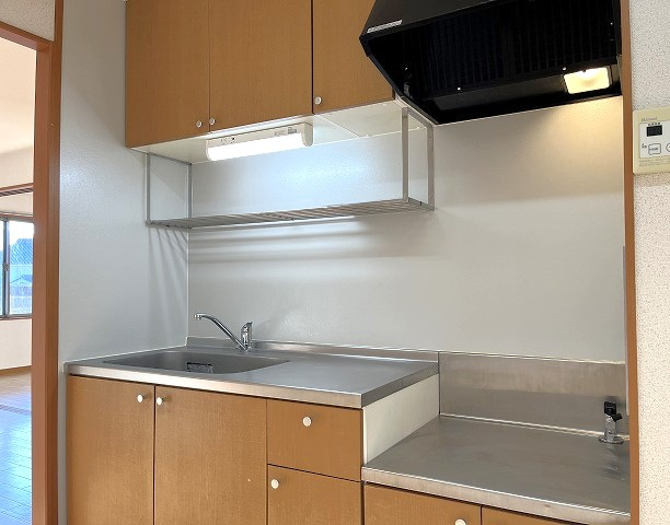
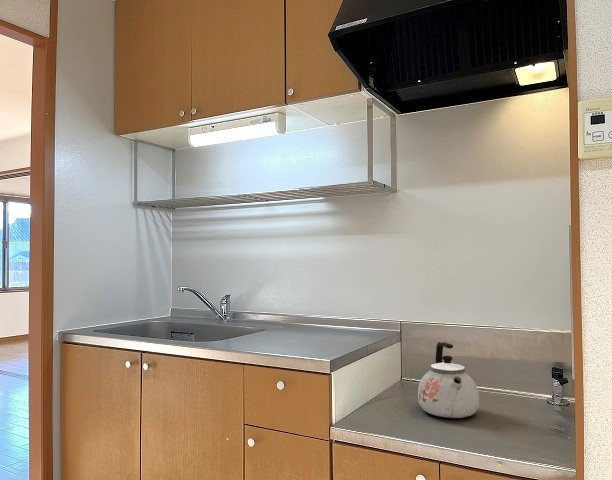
+ kettle (448, 377)
